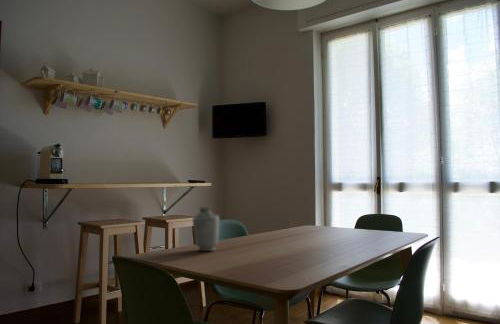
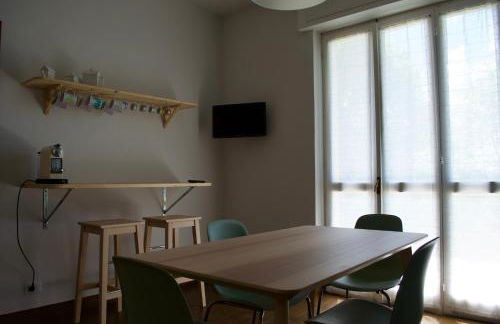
- vase (206, 228)
